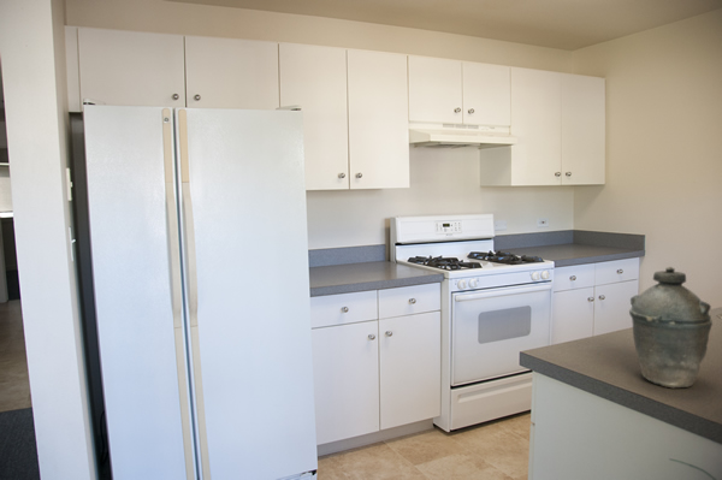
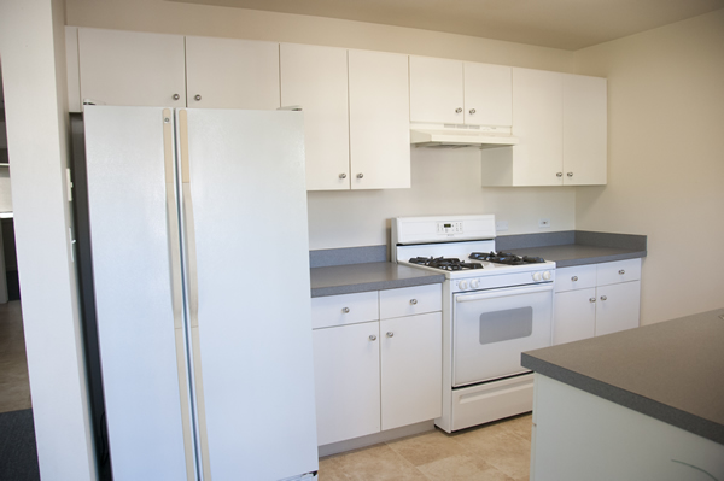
- kettle (669, 324)
